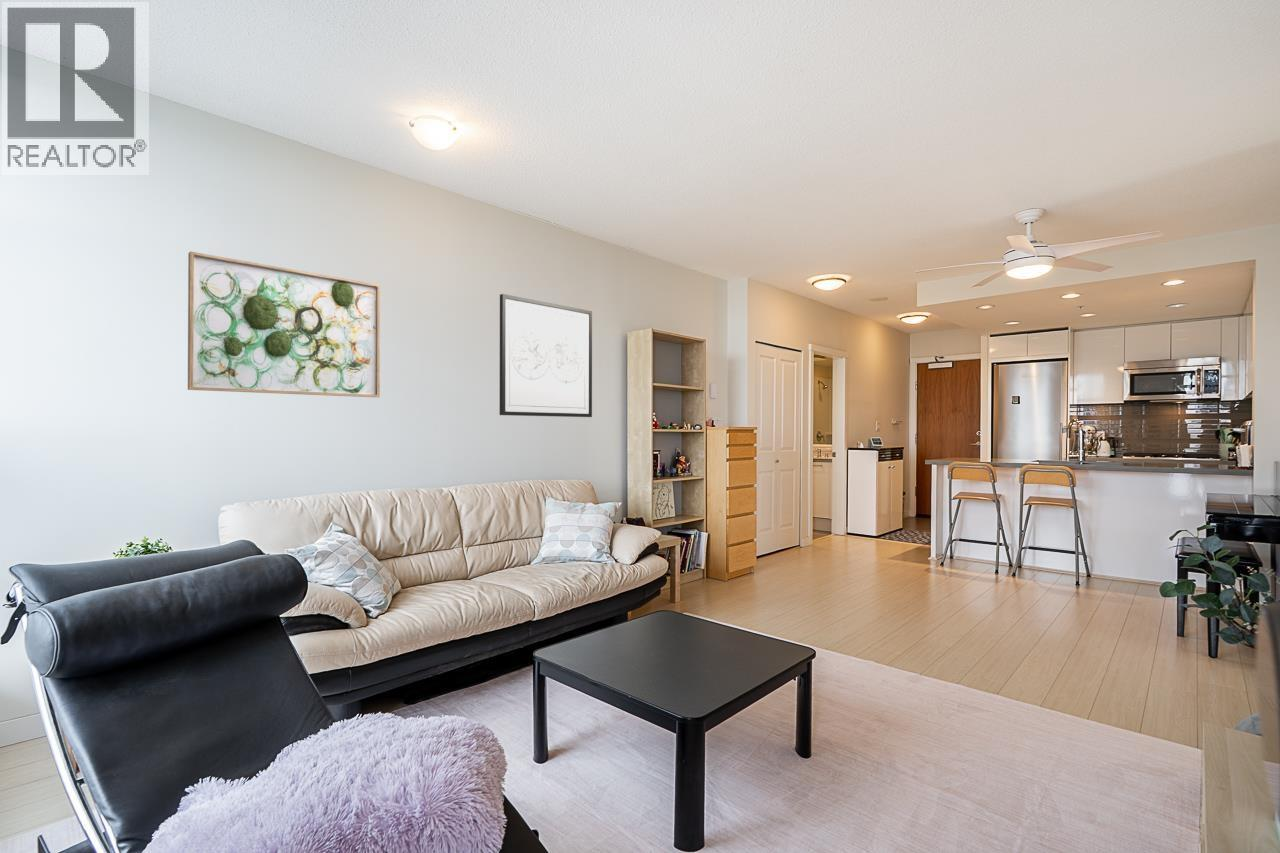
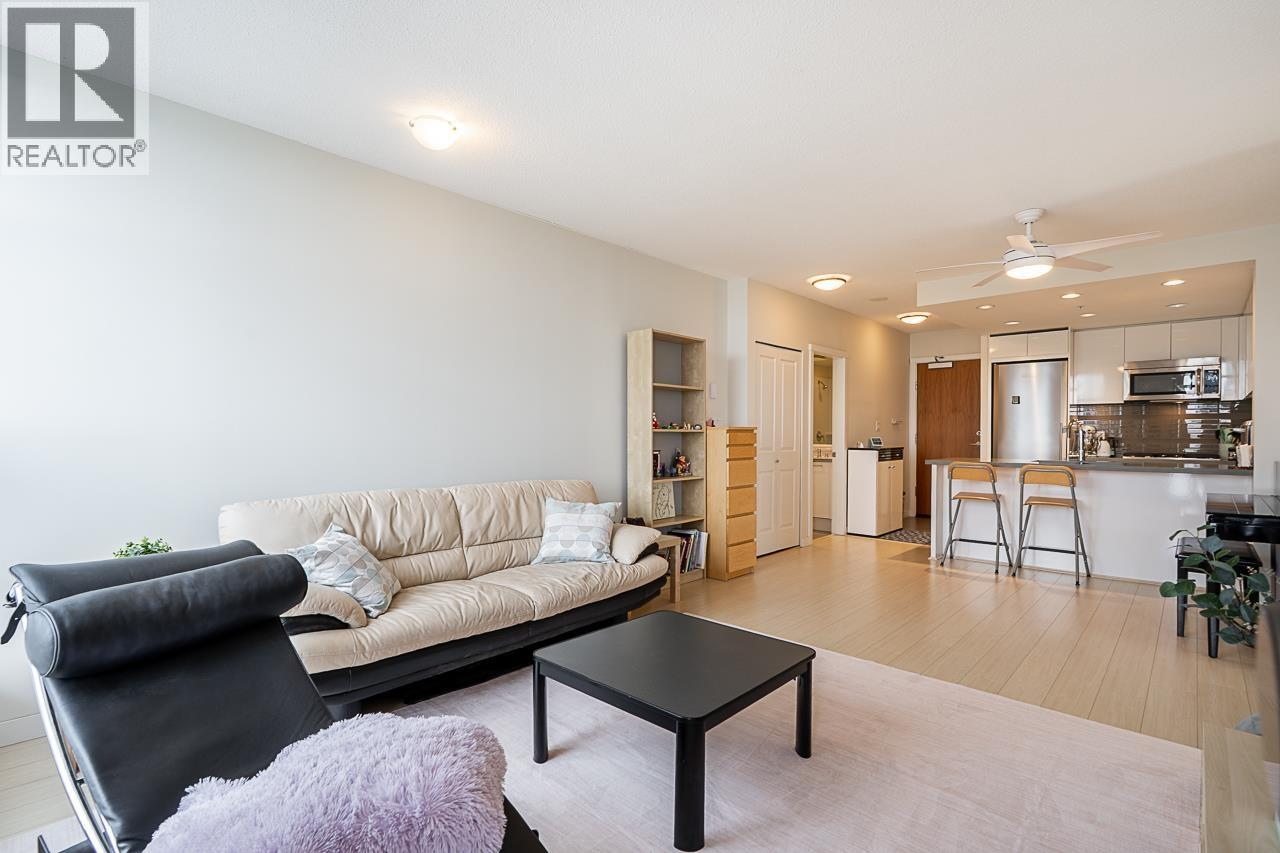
- wall art (294, 331)
- wall art (548, 359)
